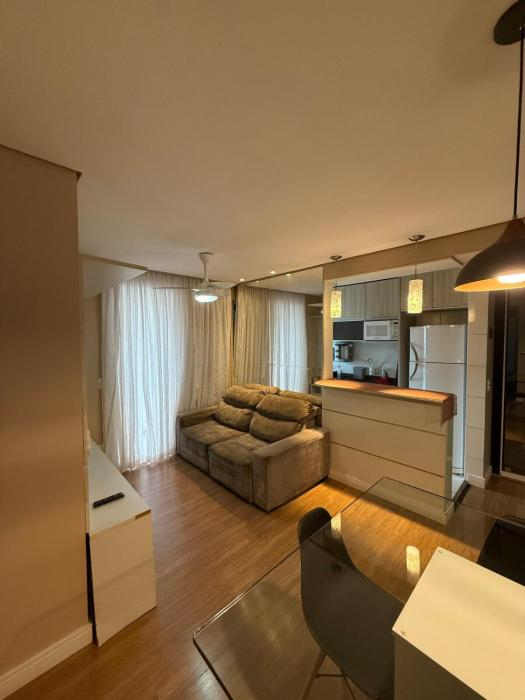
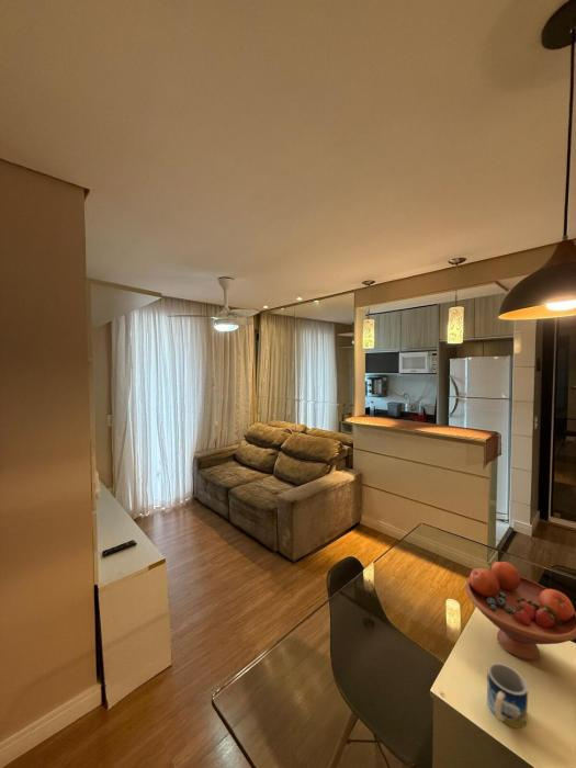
+ fruit bowl (518, 613)
+ mug (504, 698)
